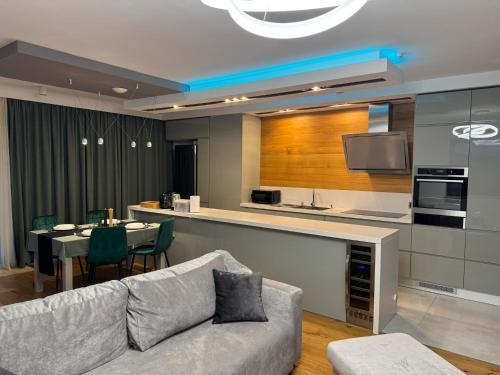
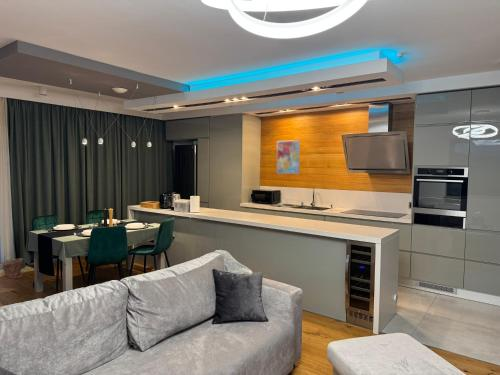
+ wall art (288, 157)
+ plant pot (12, 267)
